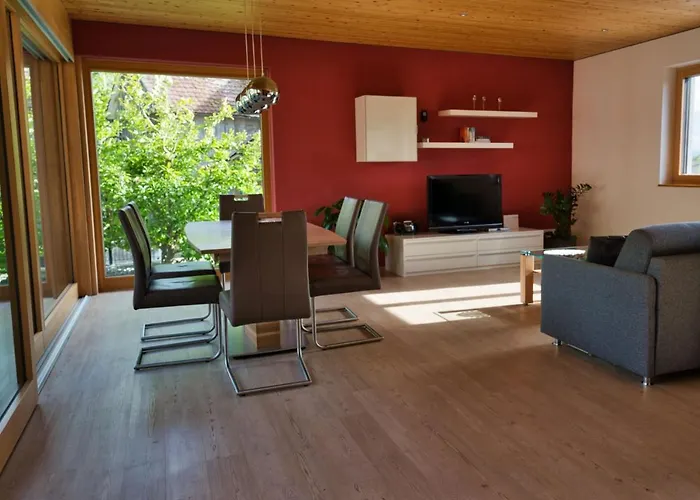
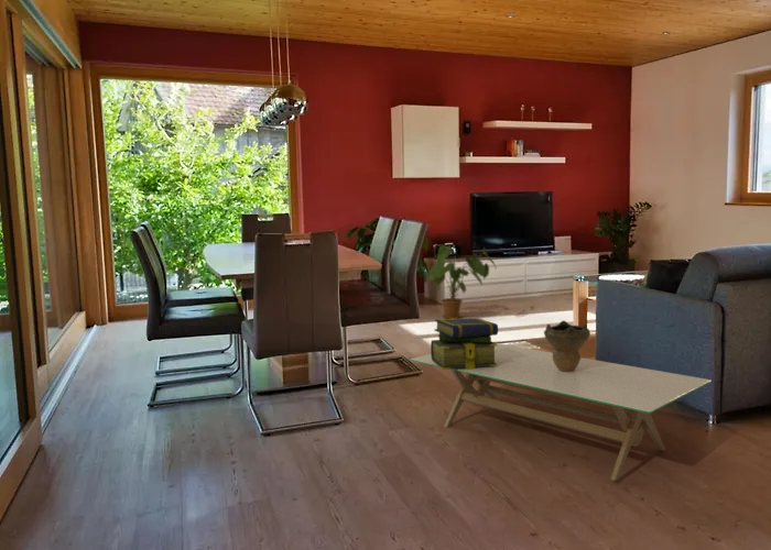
+ decorative bowl (566, 346)
+ house plant (458, 282)
+ coffee table (547, 403)
+ stack of books (464, 341)
